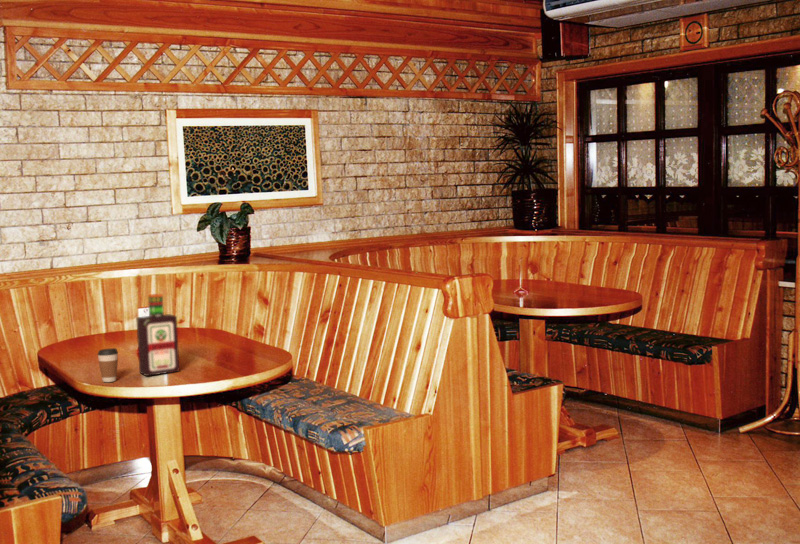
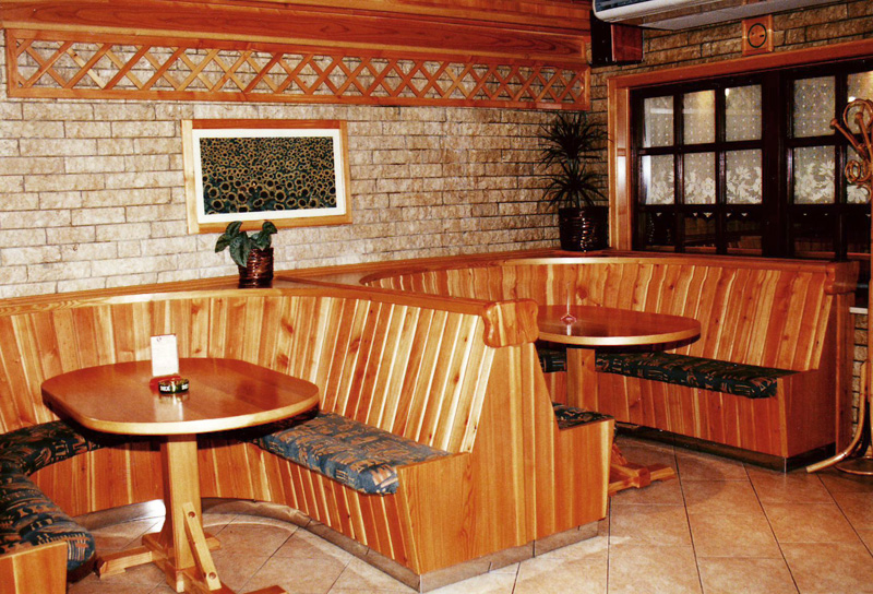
- coffee cup (108, 365)
- bottle (157, 333)
